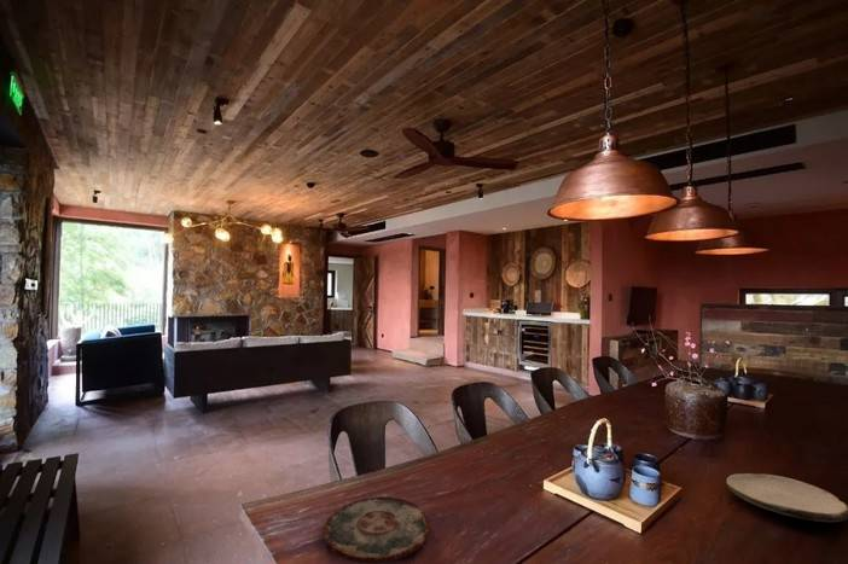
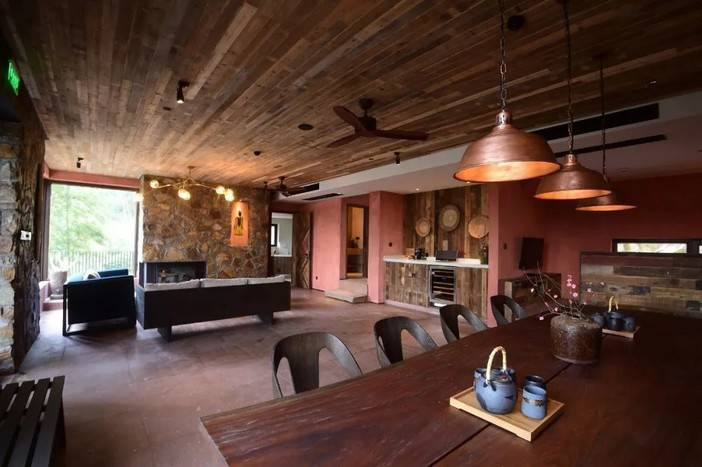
- plate (377, 527)
- plate (783, 495)
